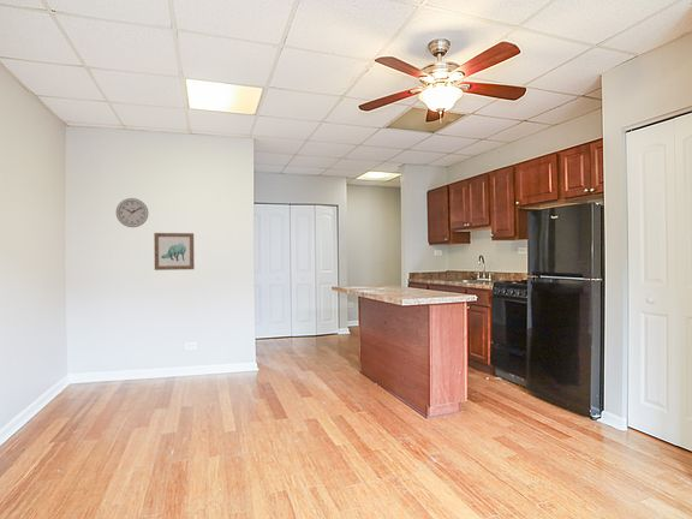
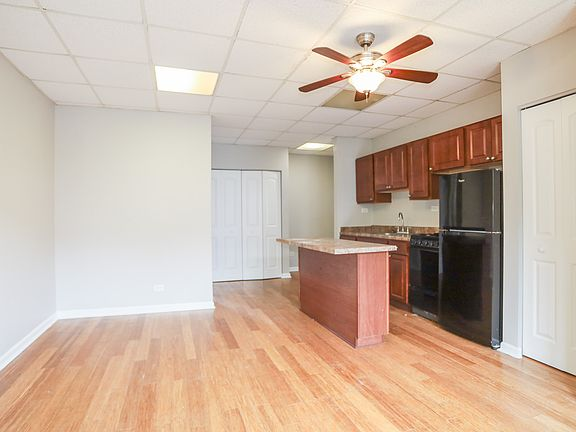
- wall clock (132, 213)
- wall art (174, 251)
